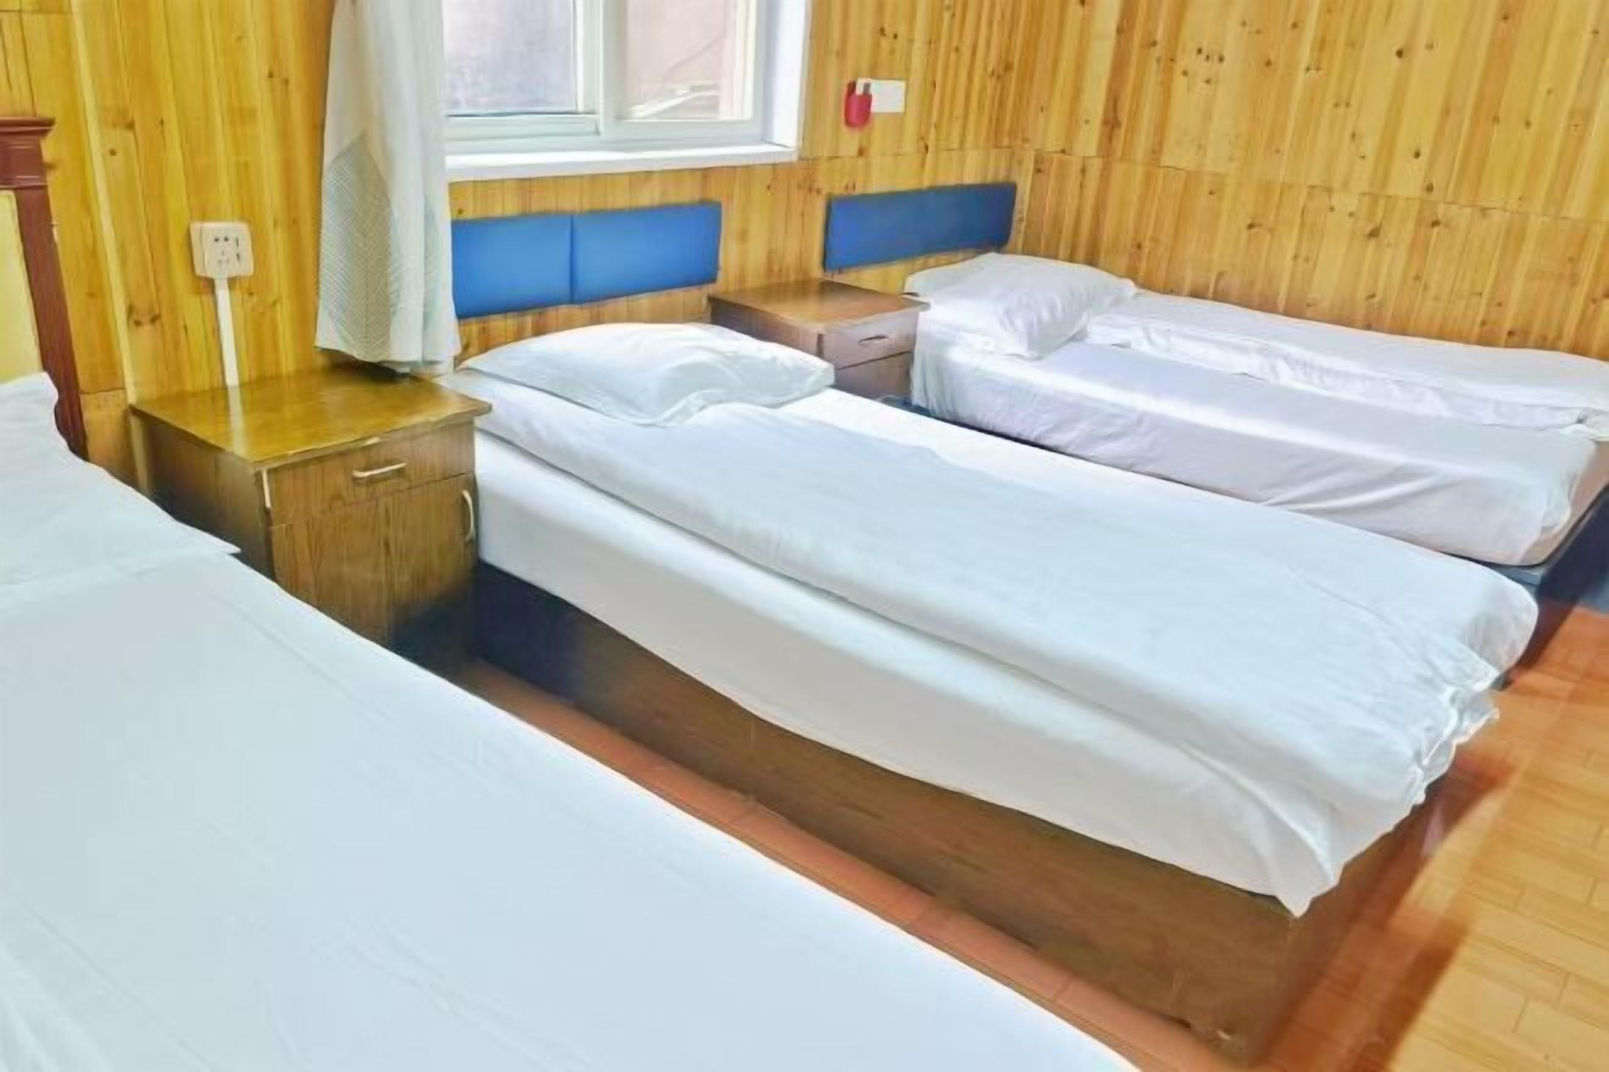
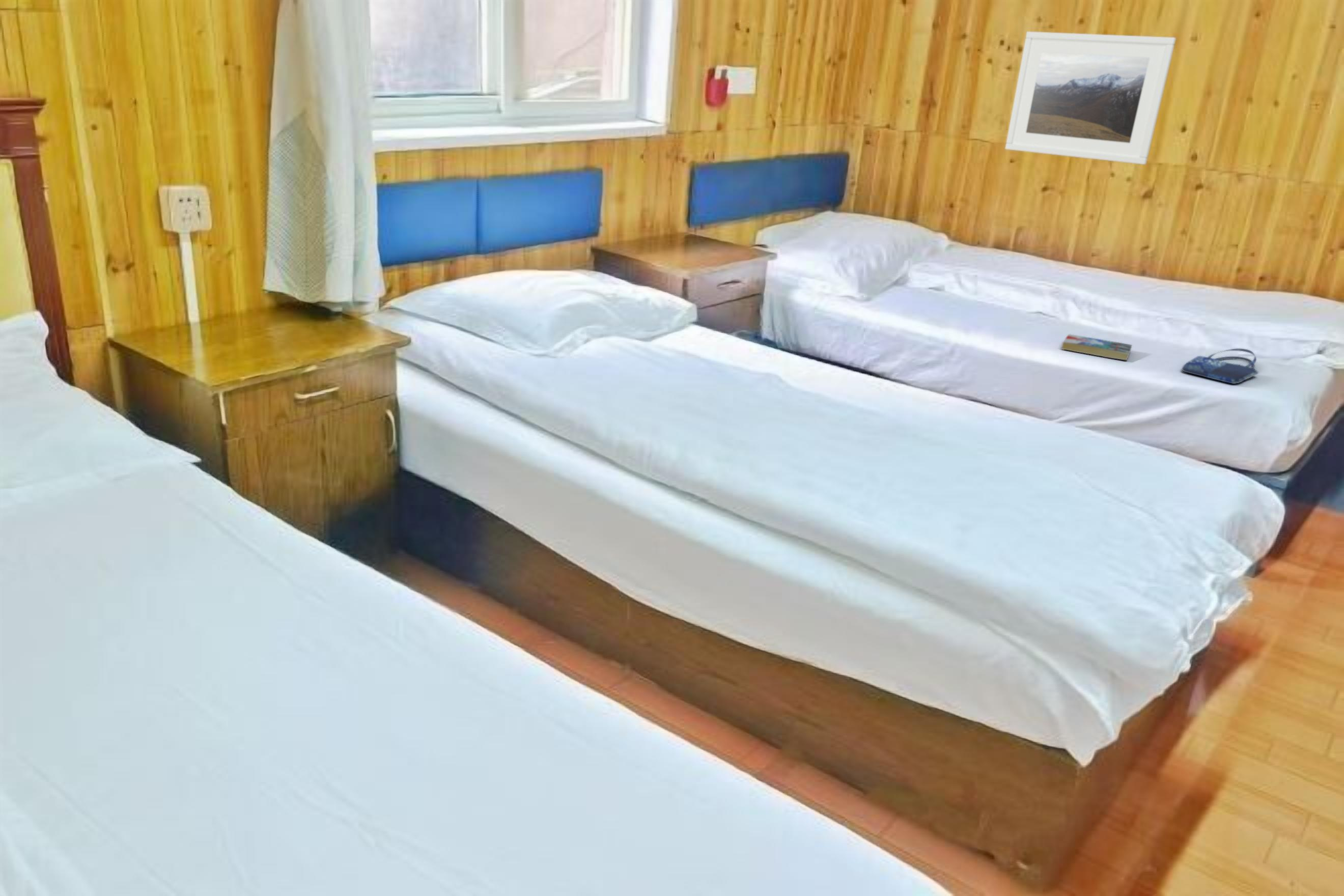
+ shopping bag (1227, 363)
+ book (1097, 346)
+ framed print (1085, 97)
